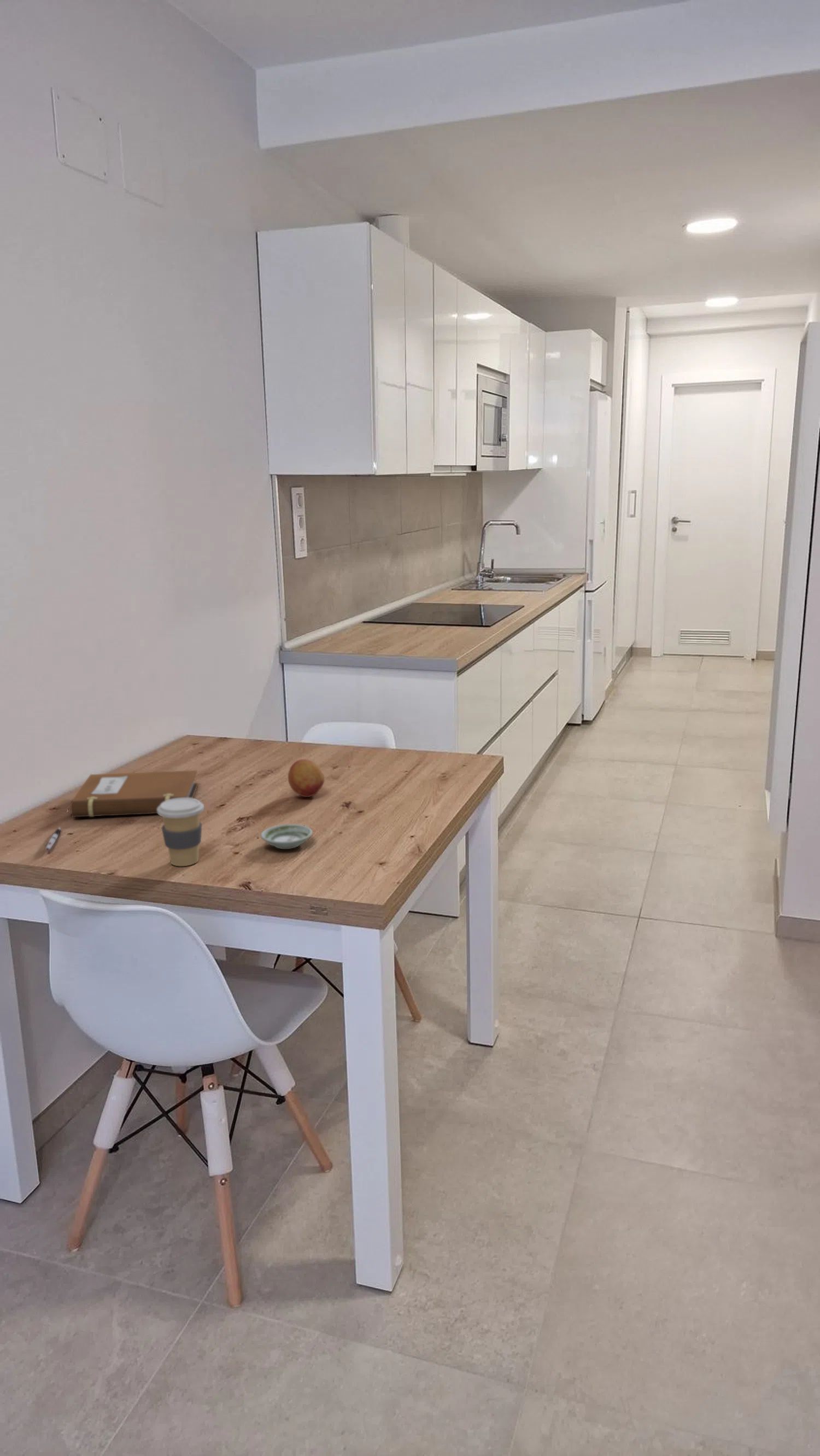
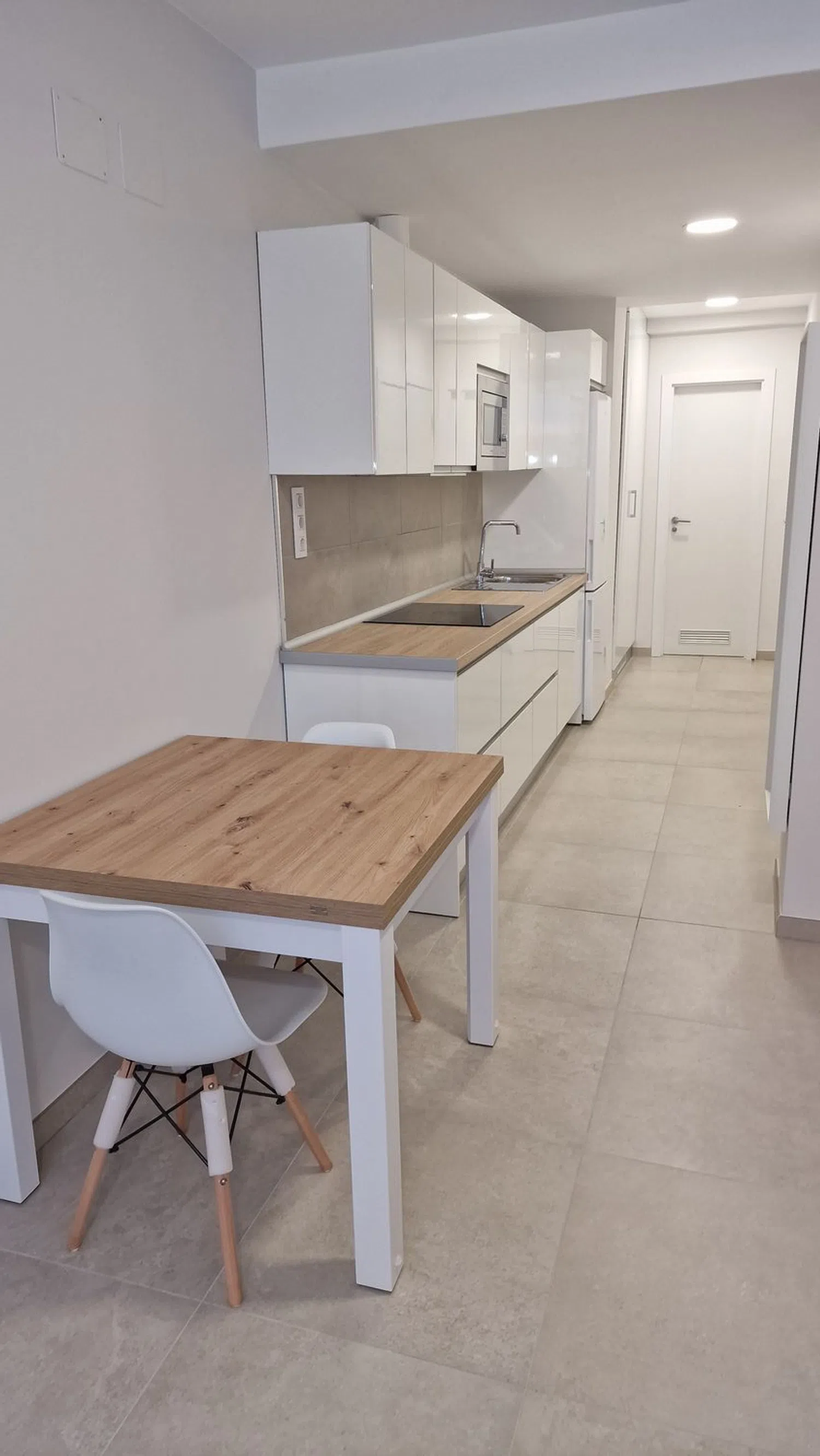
- saucer (286, 838)
- notebook (133, 793)
- coffee cup (182, 832)
- pen (53, 838)
- fruit (306, 777)
